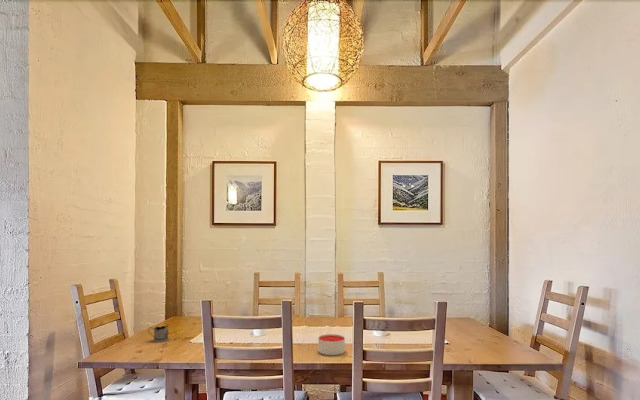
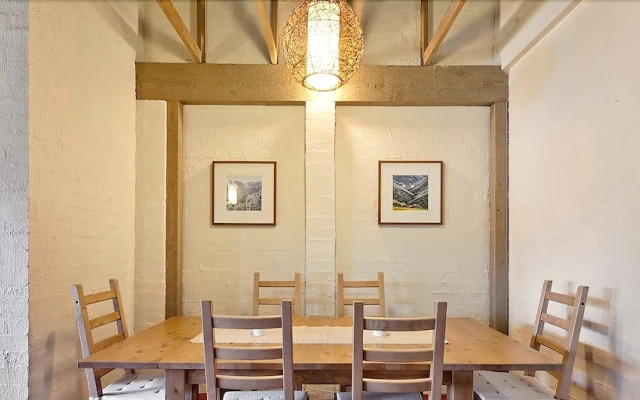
- candle (331, 343)
- tea glass holder (158, 332)
